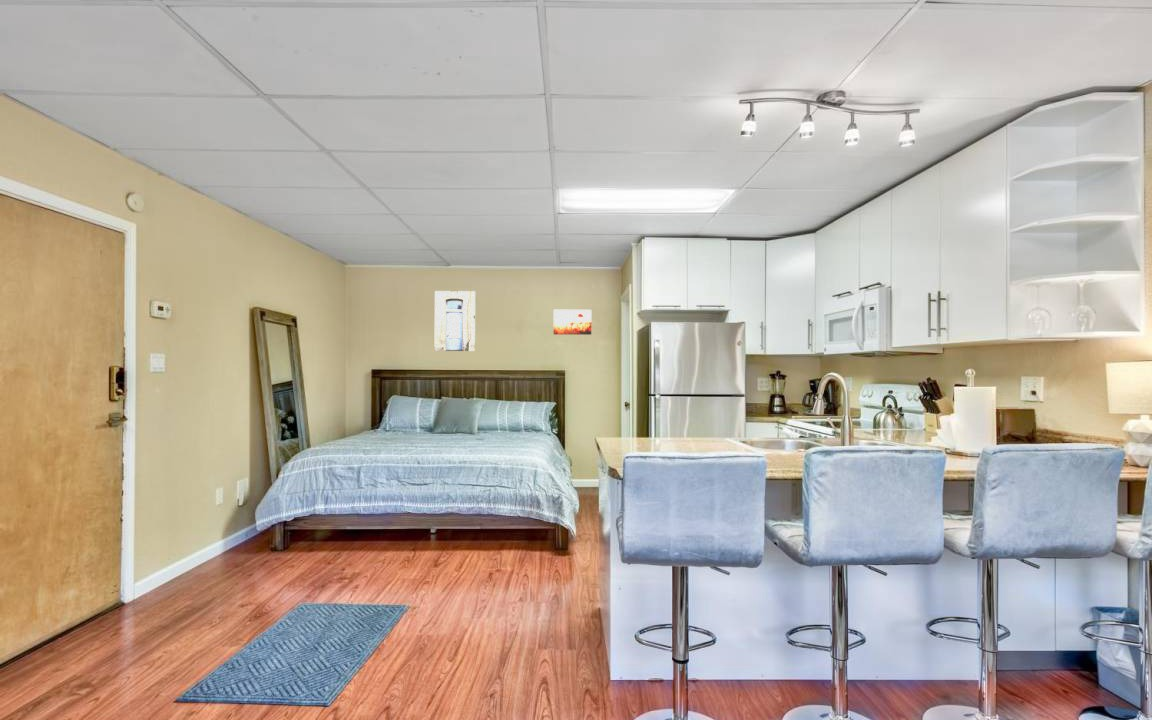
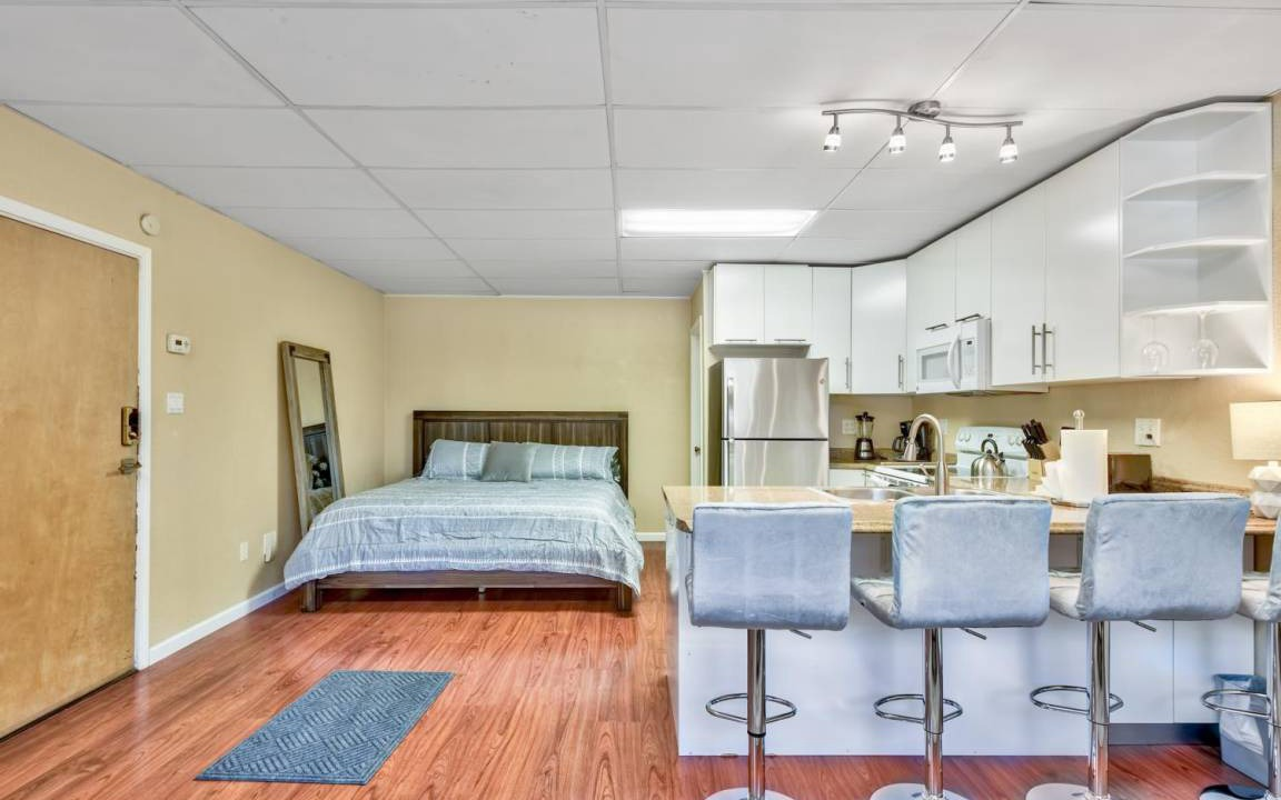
- wall art (454, 321)
- wall art (572, 322)
